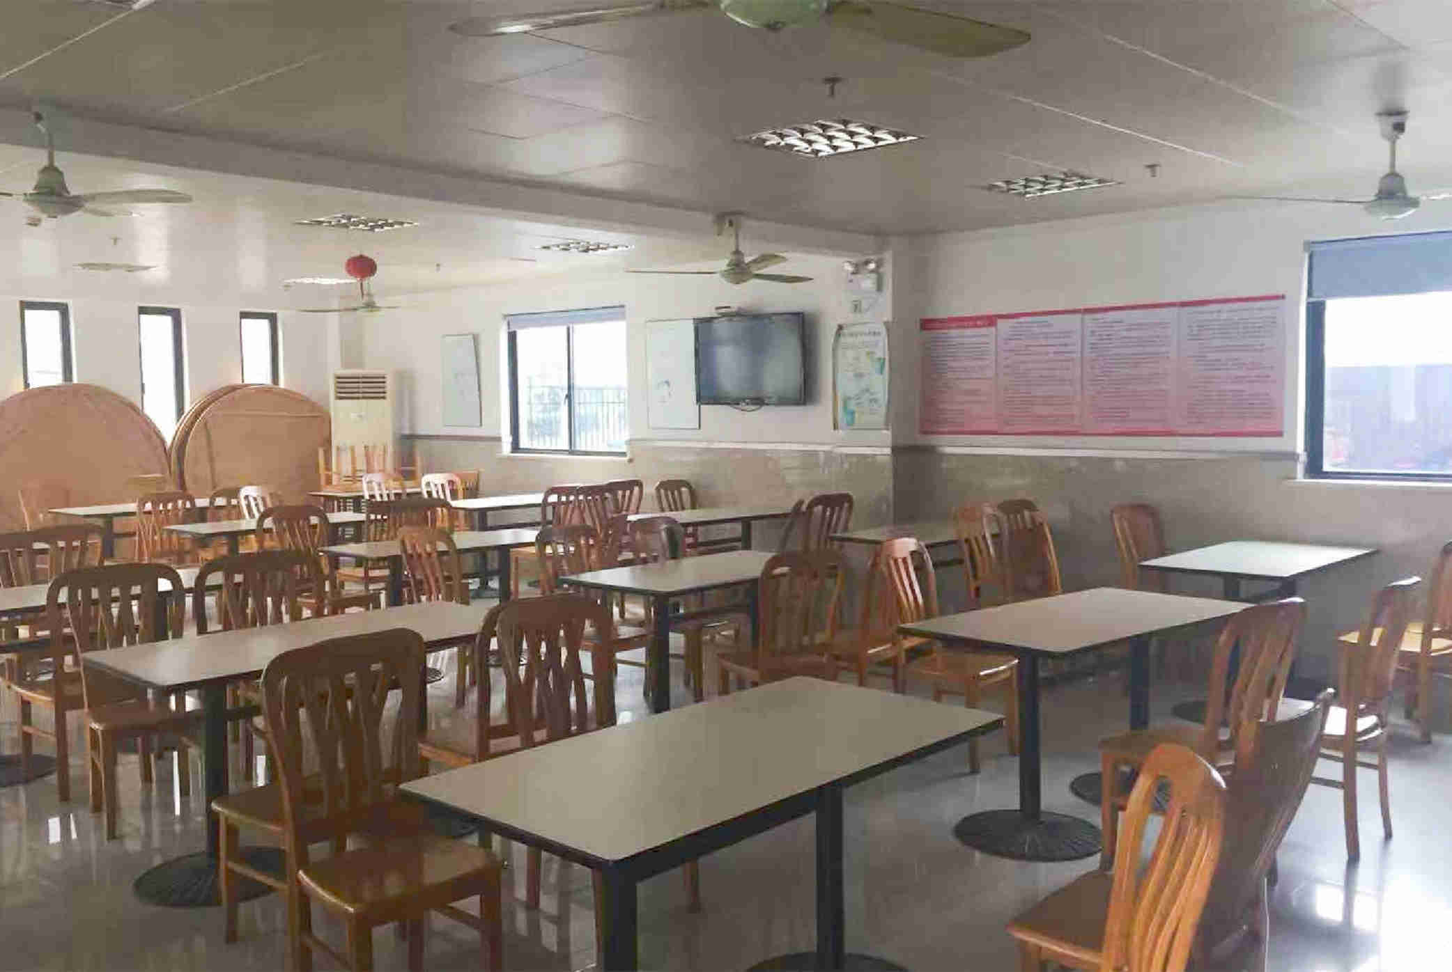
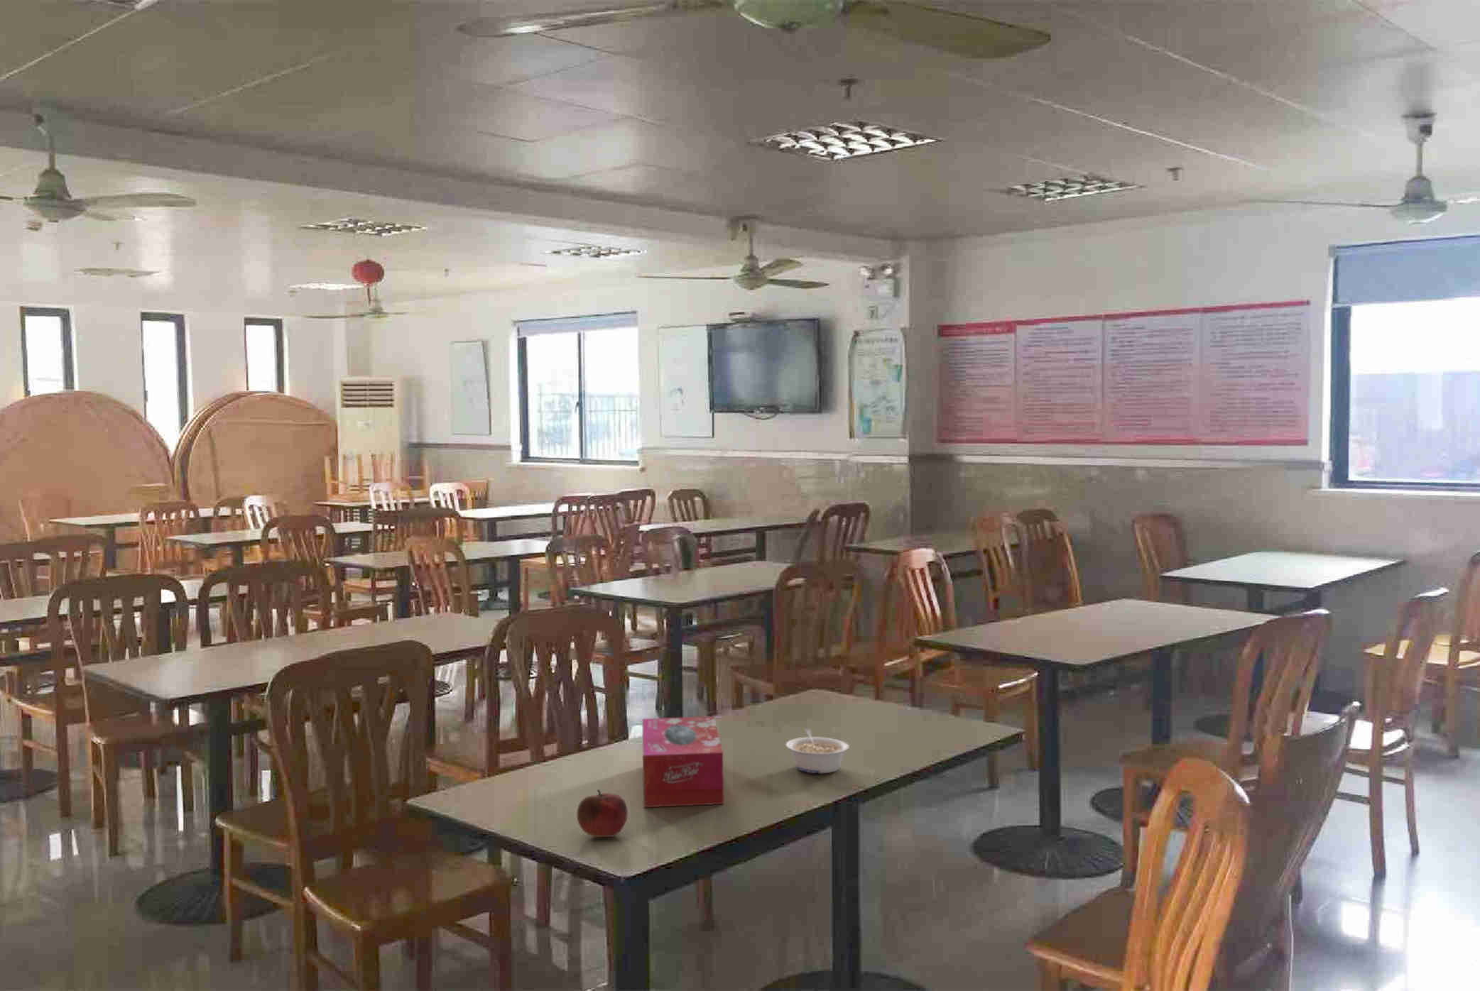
+ tissue box (680, 759)
+ legume (815, 753)
+ fruit (602, 813)
